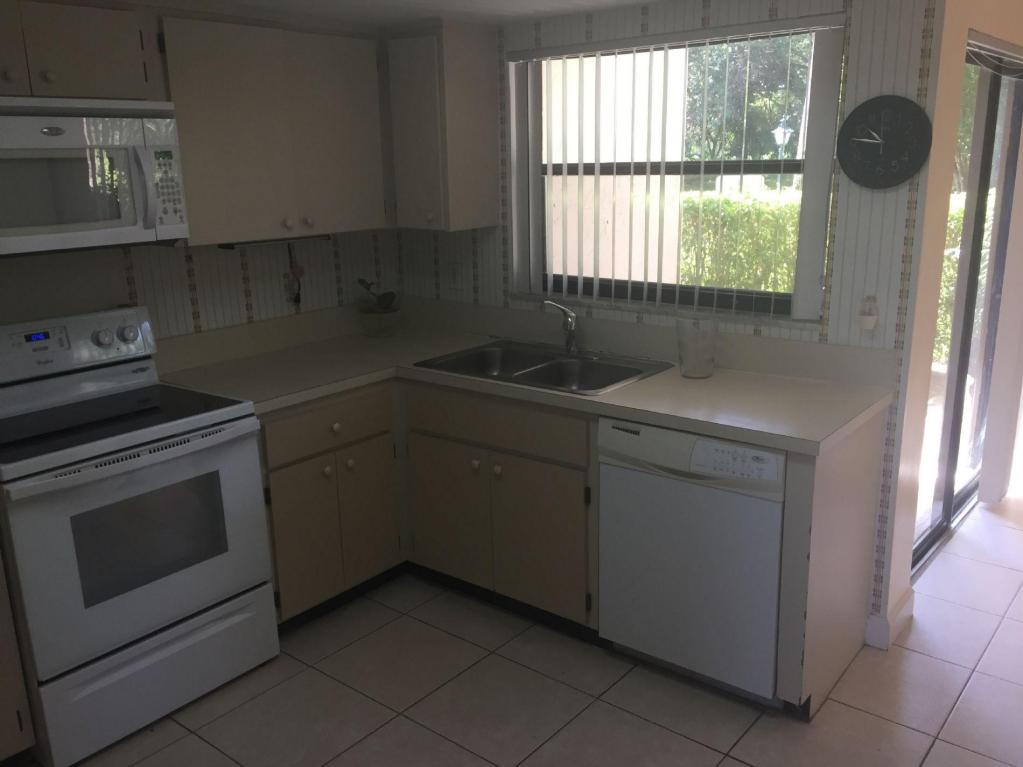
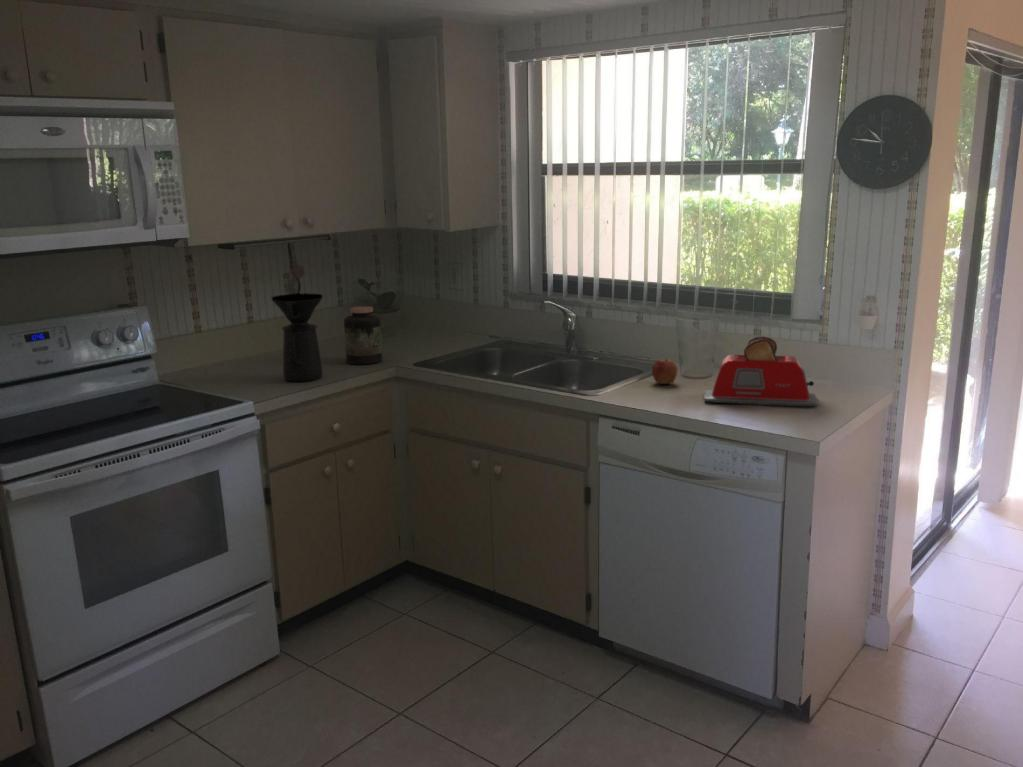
+ toaster (760, 368)
+ apple (664, 371)
+ jar (362, 334)
+ coffee maker (300, 337)
